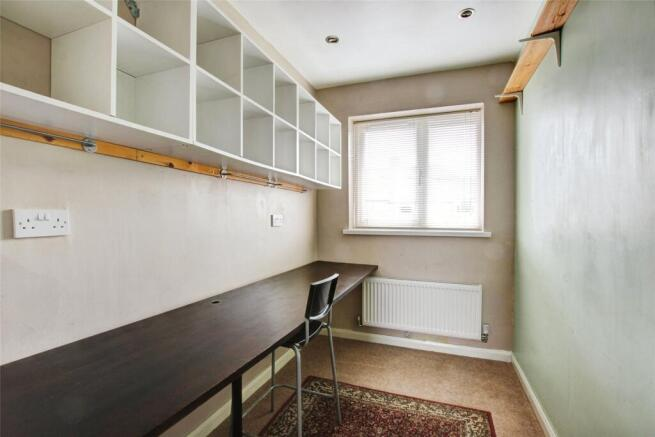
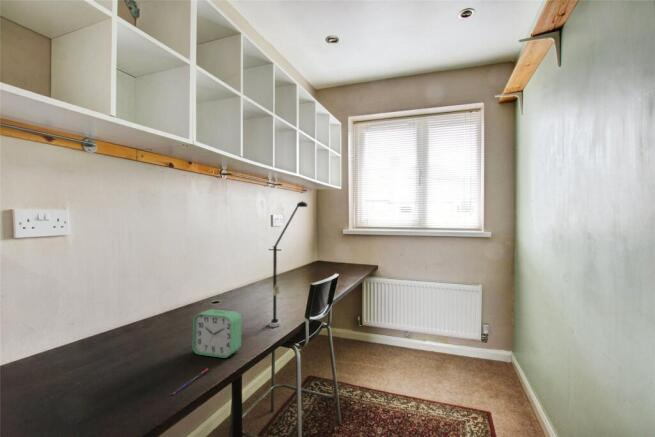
+ alarm clock (217, 332)
+ pen (191, 380)
+ desk lamp (280, 250)
